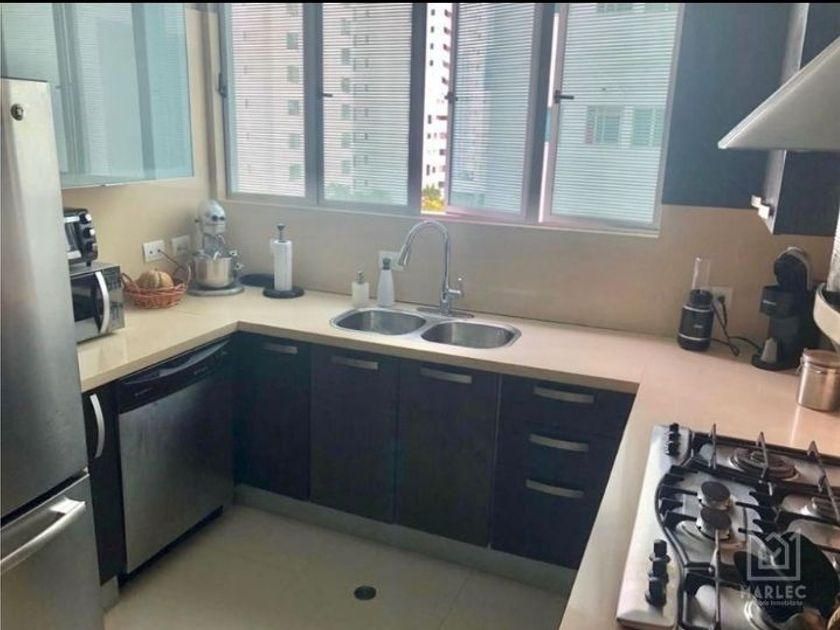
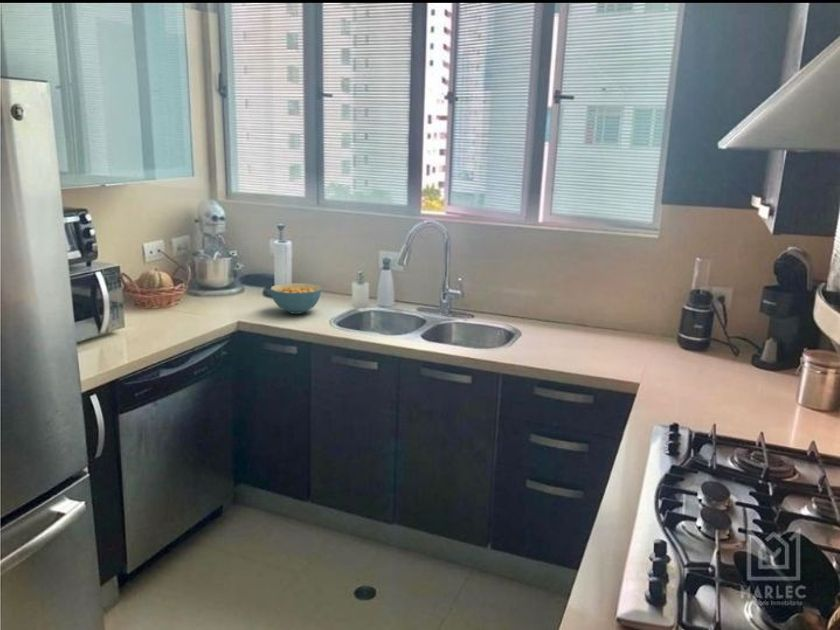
+ cereal bowl (296, 300)
